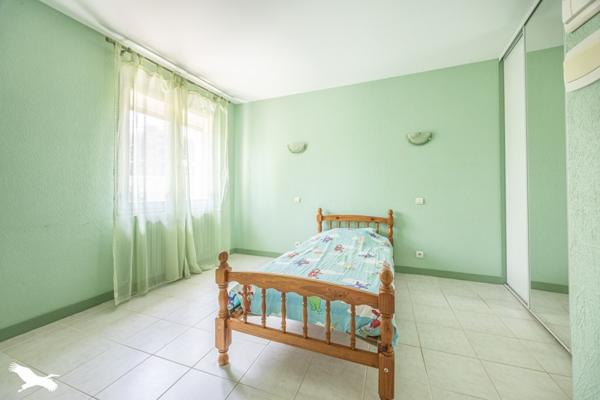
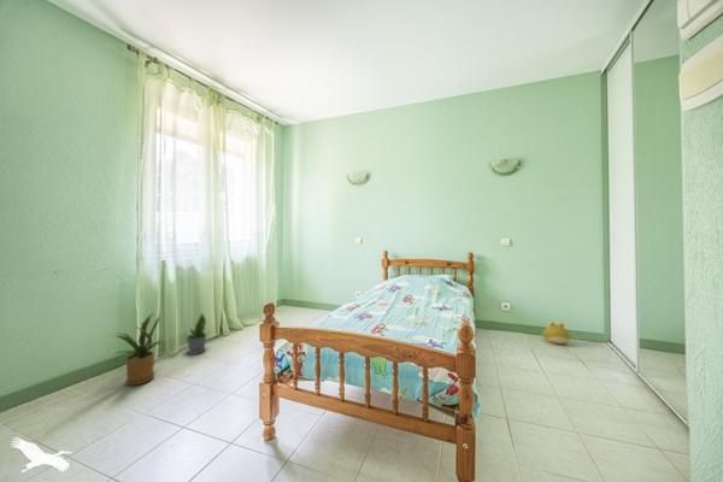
+ potted plant (196, 331)
+ plush toy (557, 331)
+ house plant (136, 348)
